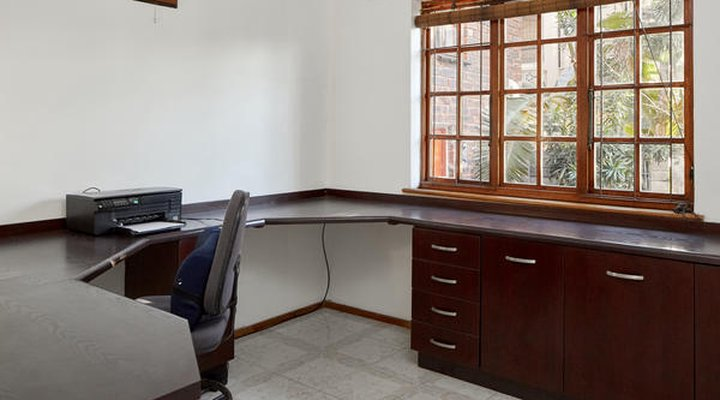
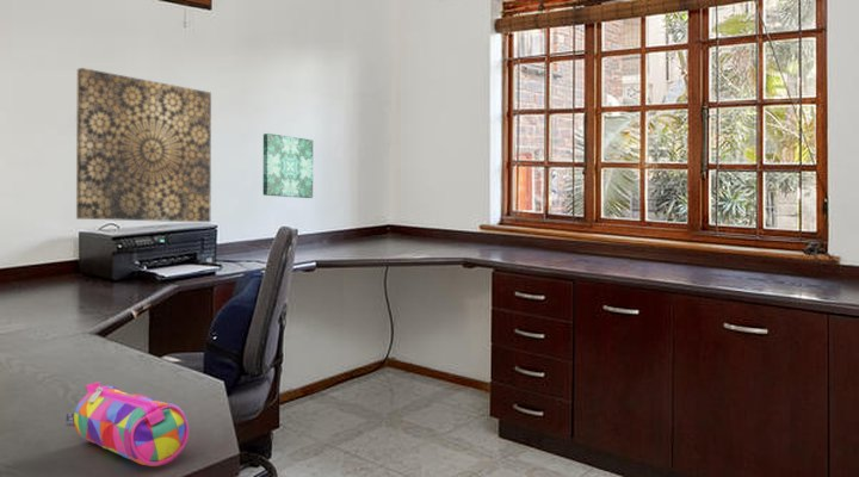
+ wall art (148, 150)
+ pencil case (126, 422)
+ wall art (288, 166)
